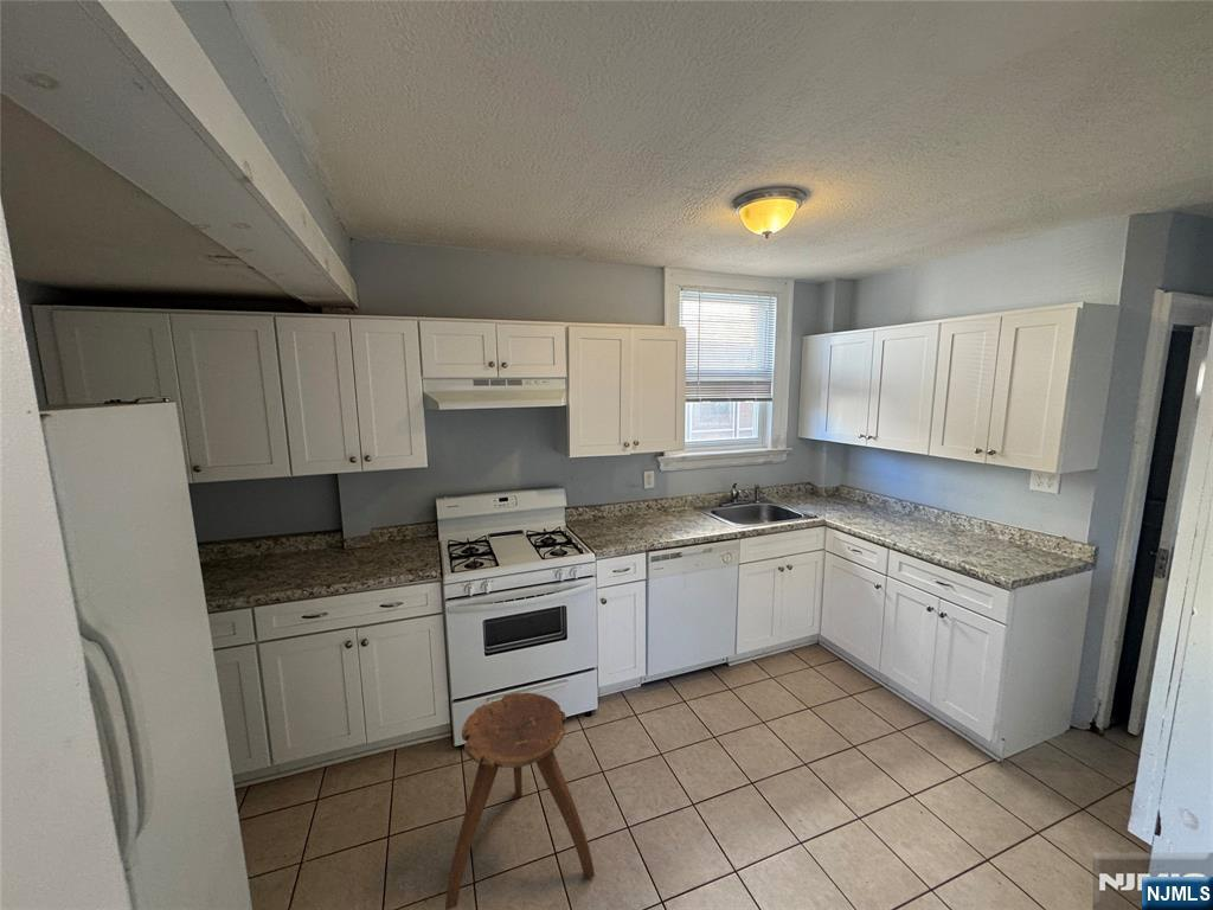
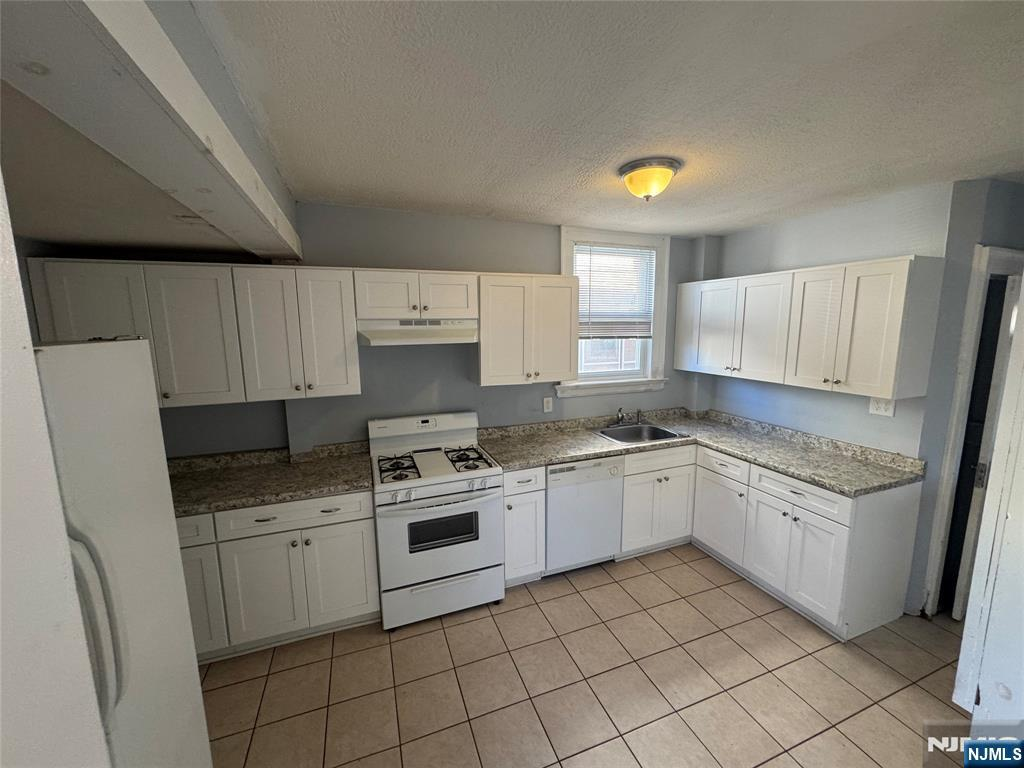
- stool (521, 778)
